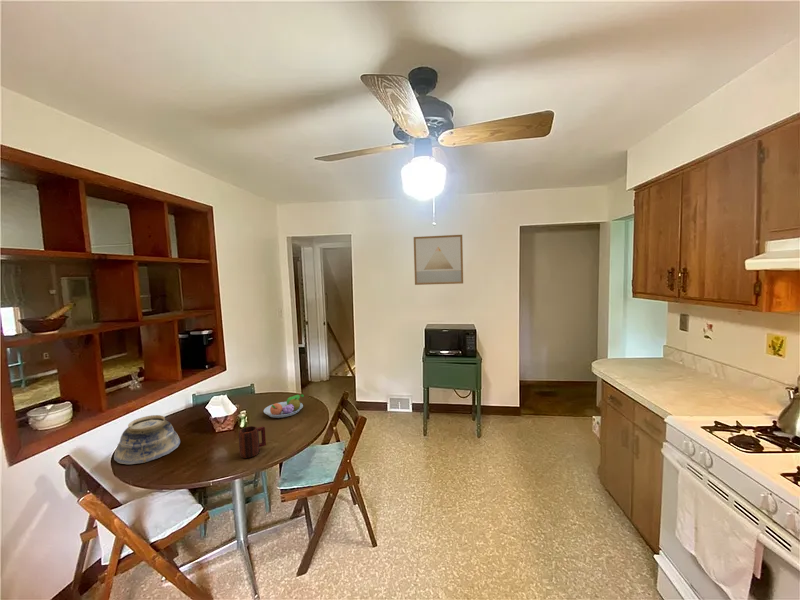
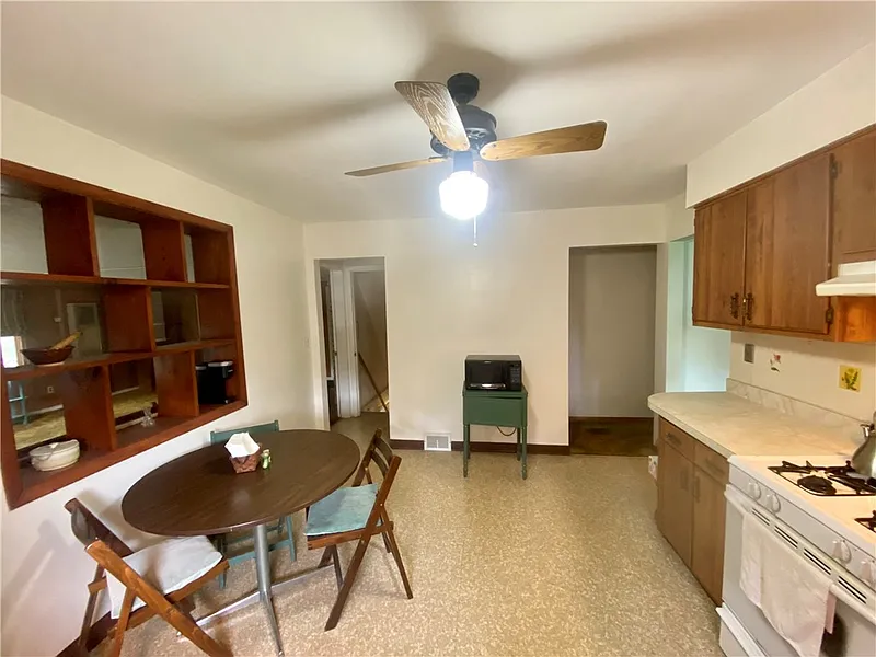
- fruit bowl (285, 404)
- mug (252, 440)
- bowl (147, 435)
- wall art (438, 260)
